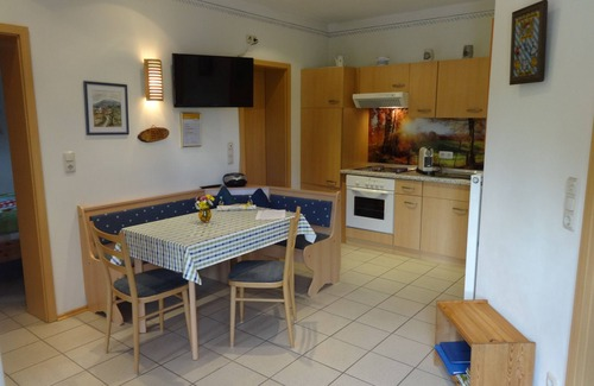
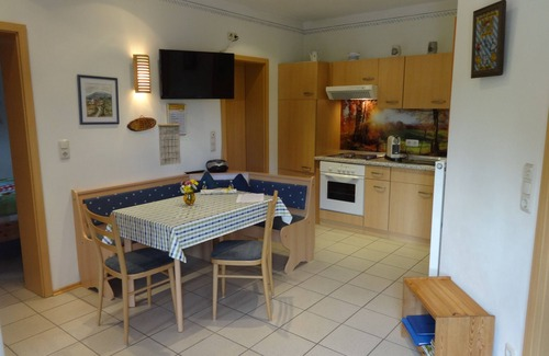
+ calendar (169, 139)
